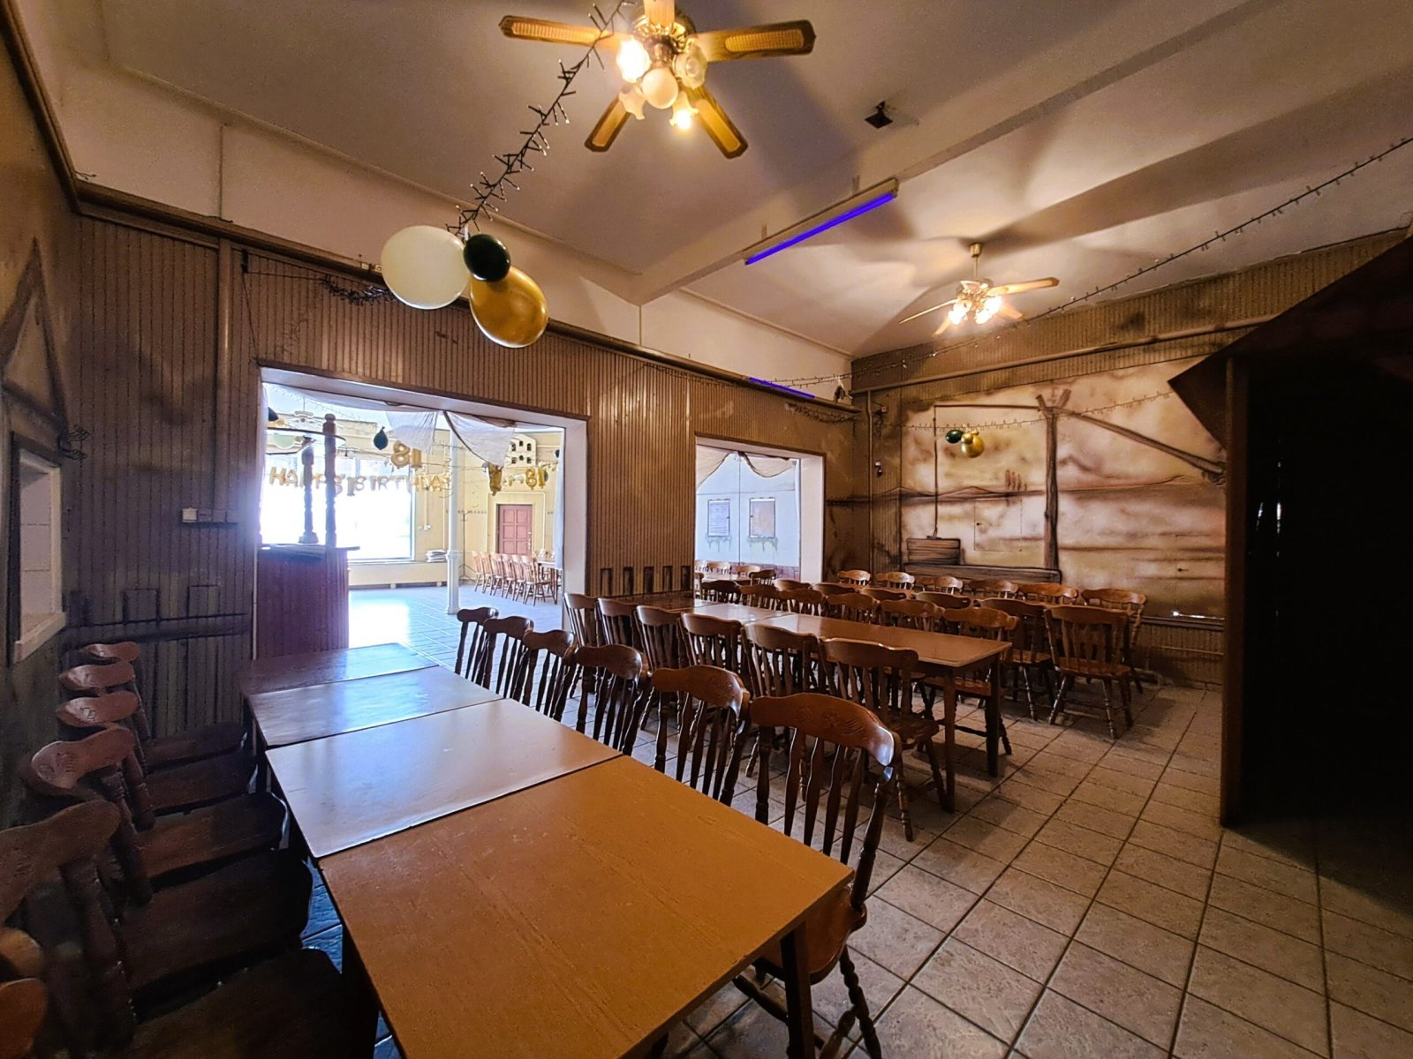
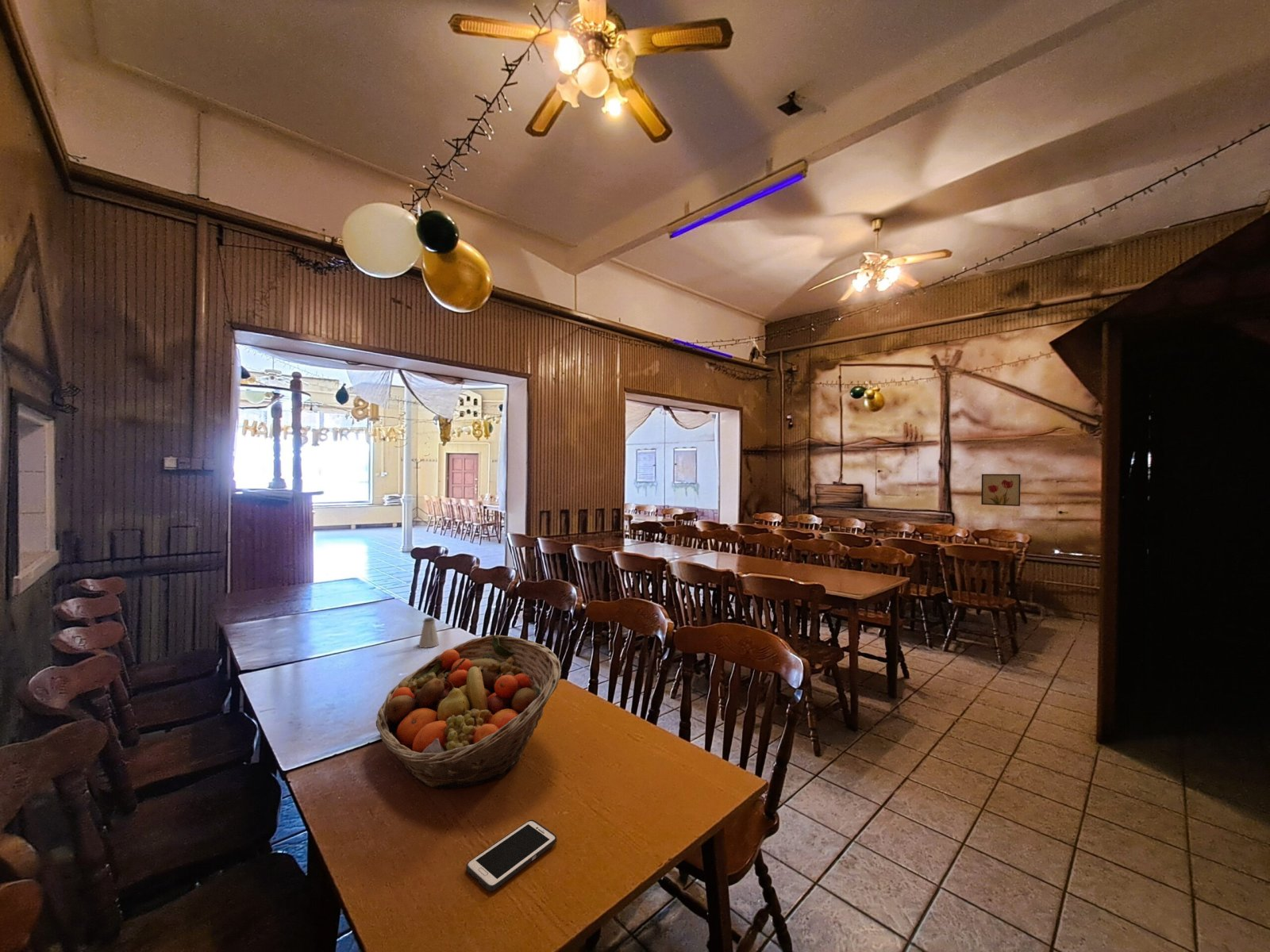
+ cell phone (513, 852)
+ fruit basket (471, 702)
+ saltshaker (429, 631)
+ wall art (1000, 489)
